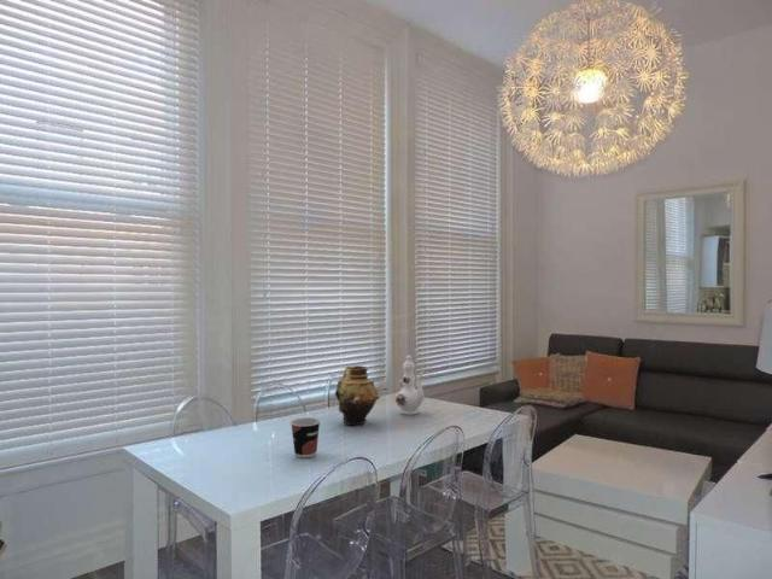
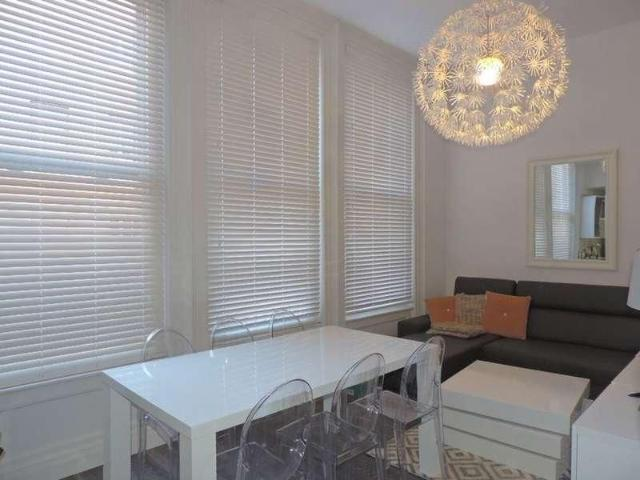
- chinaware (411, 384)
- cup (305, 438)
- vase (357, 394)
